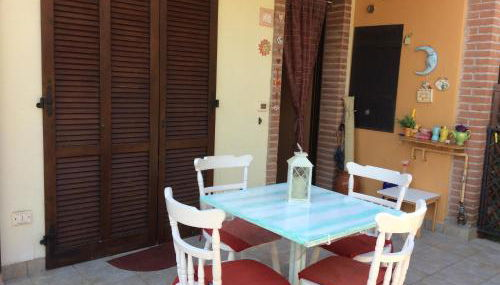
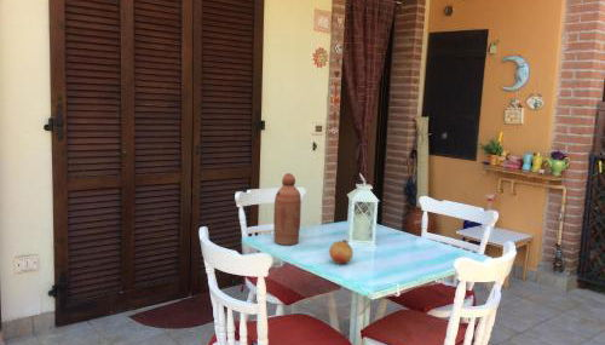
+ fruit (341, 251)
+ bottle (287, 207)
